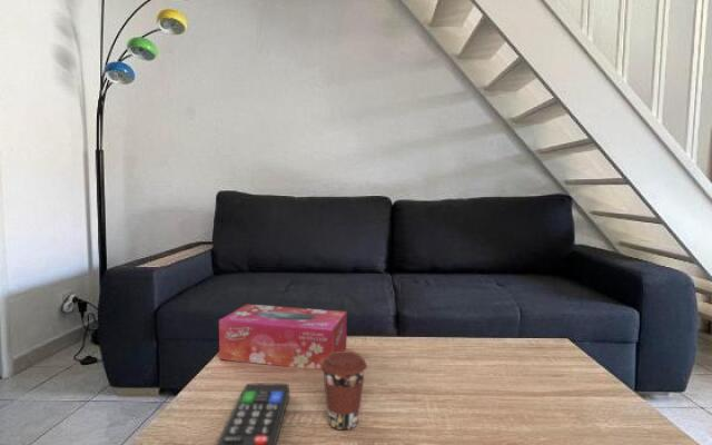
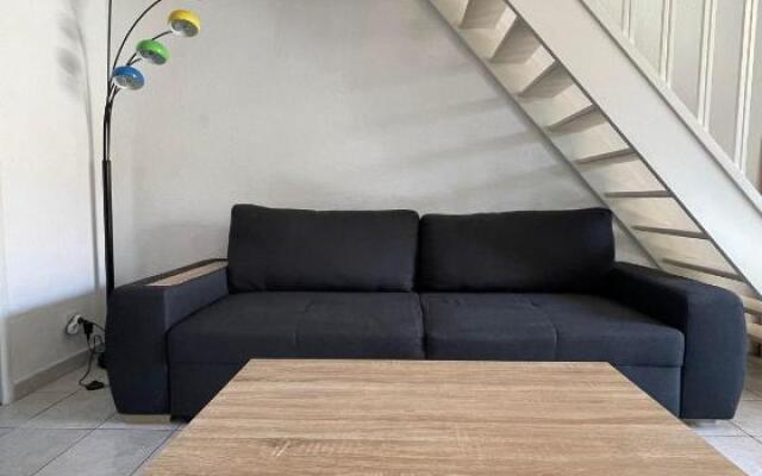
- remote control (257, 415)
- coffee cup (343, 389)
- tissue box (285, 334)
